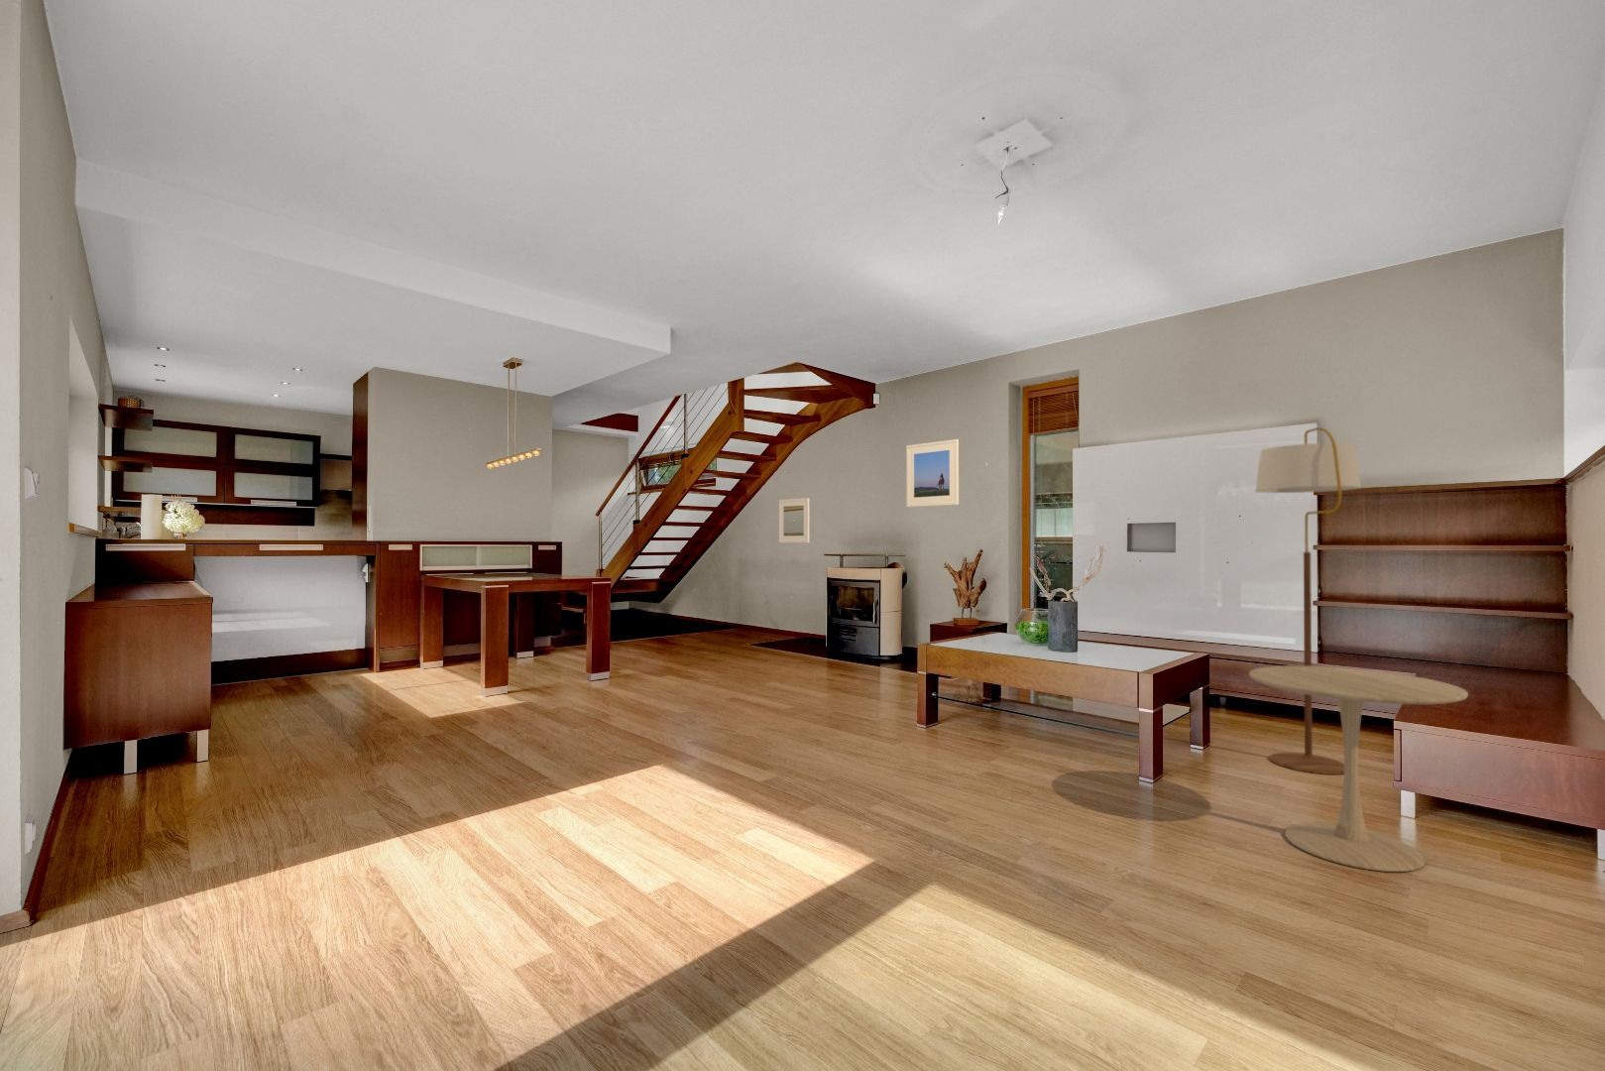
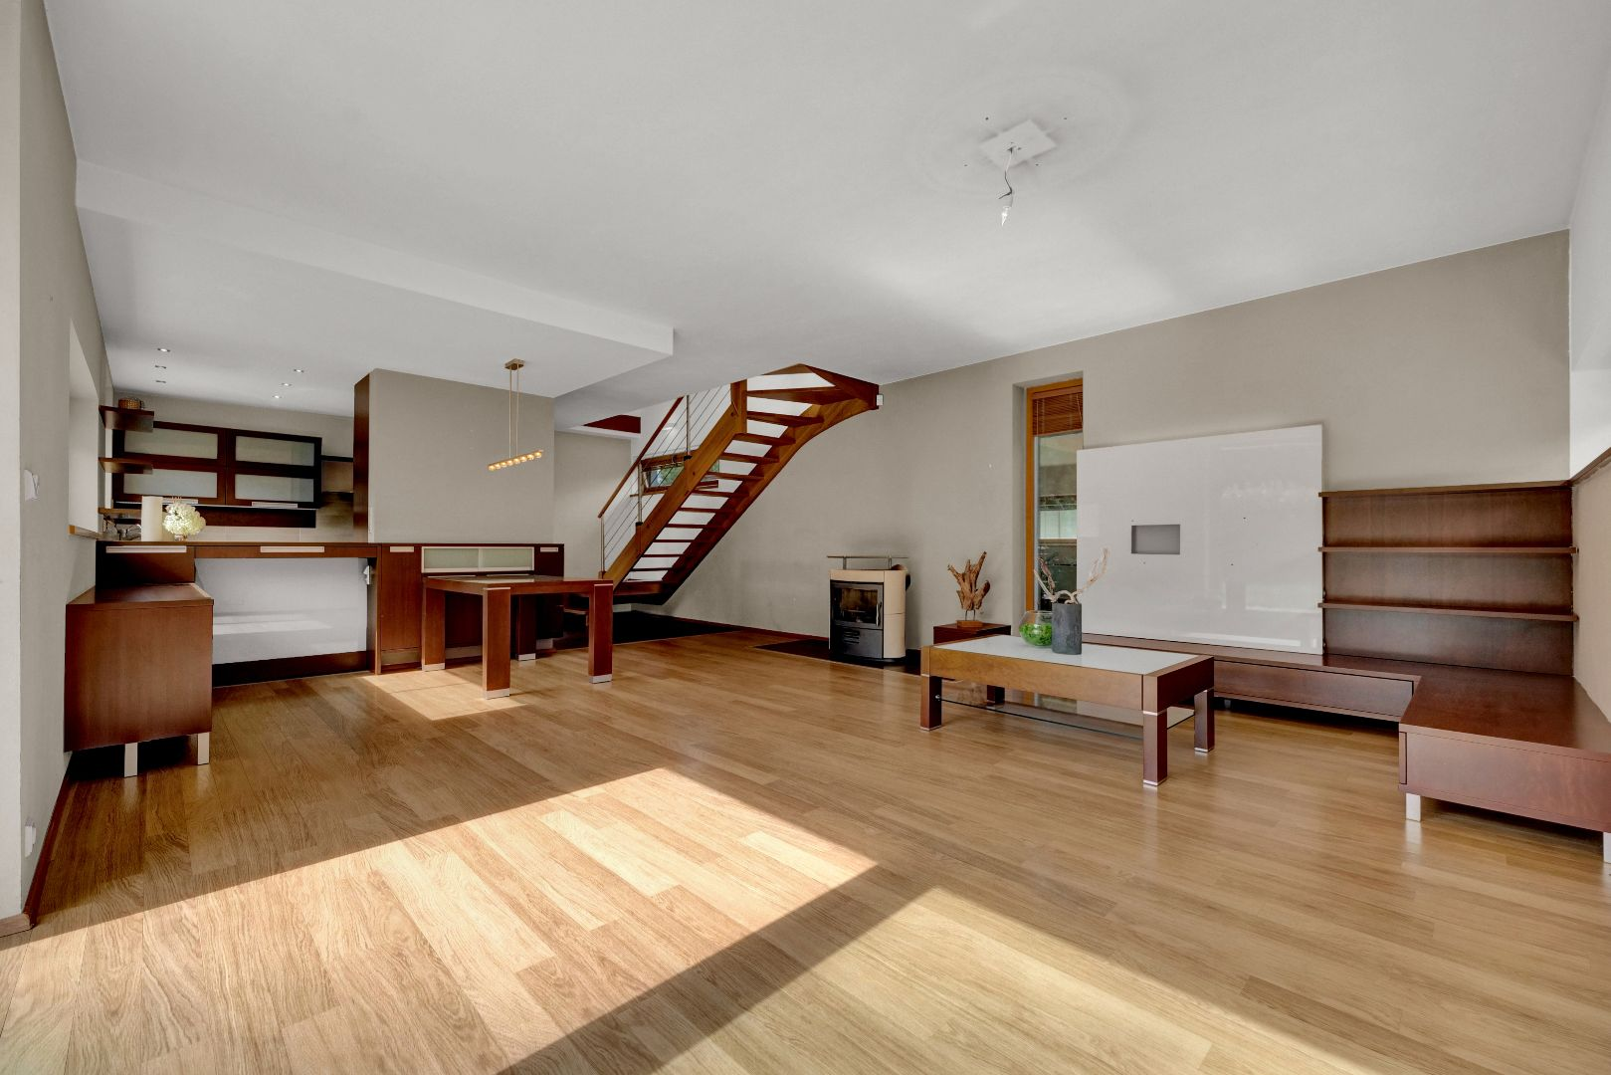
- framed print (794, 521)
- floor lamp (1311, 596)
- side table (1350, 764)
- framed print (931, 475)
